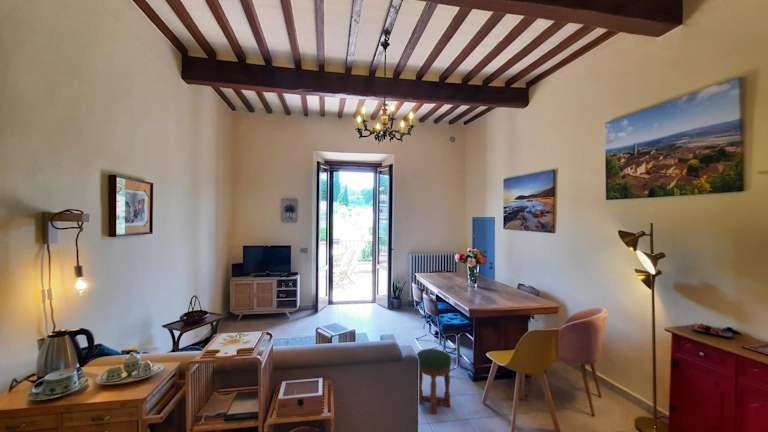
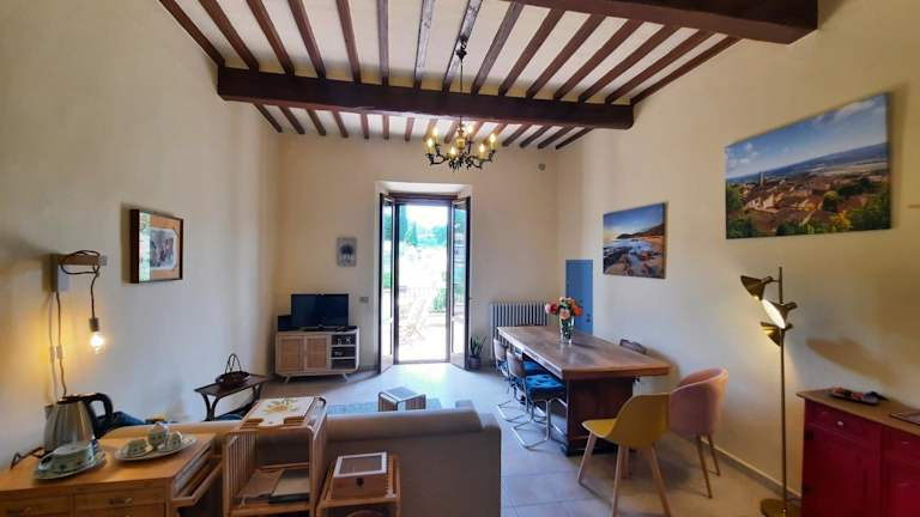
- stool (433, 378)
